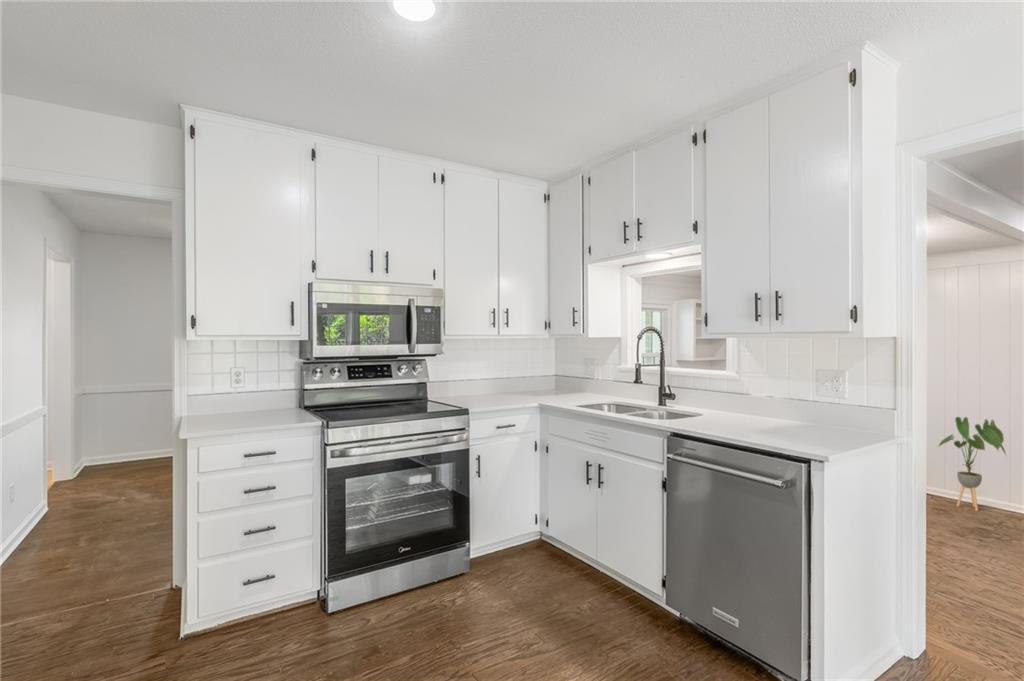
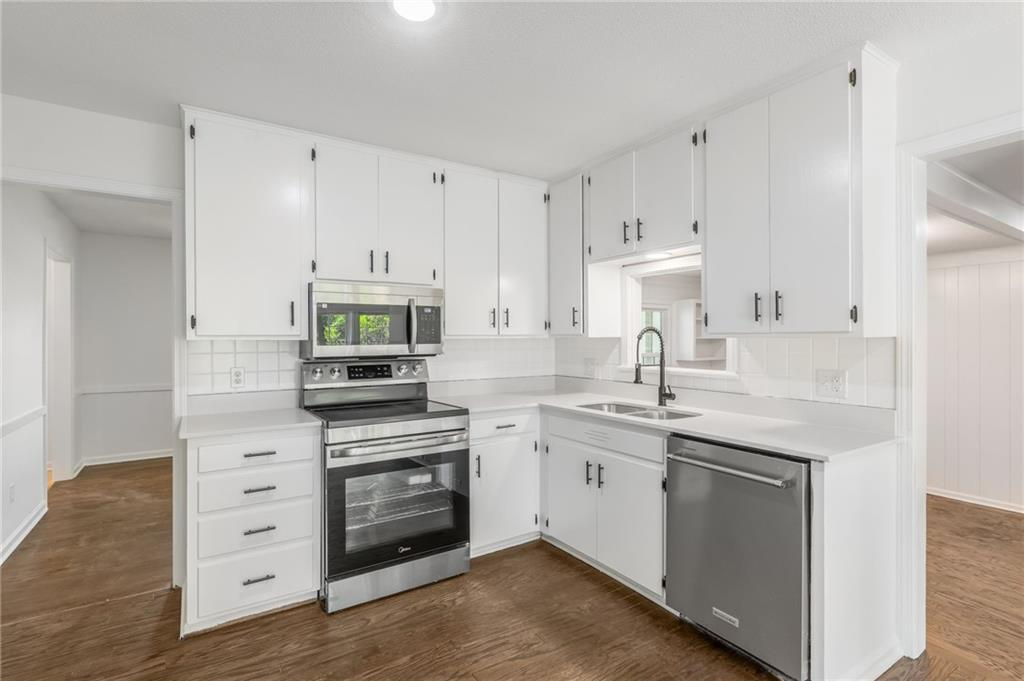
- house plant (974, 462)
